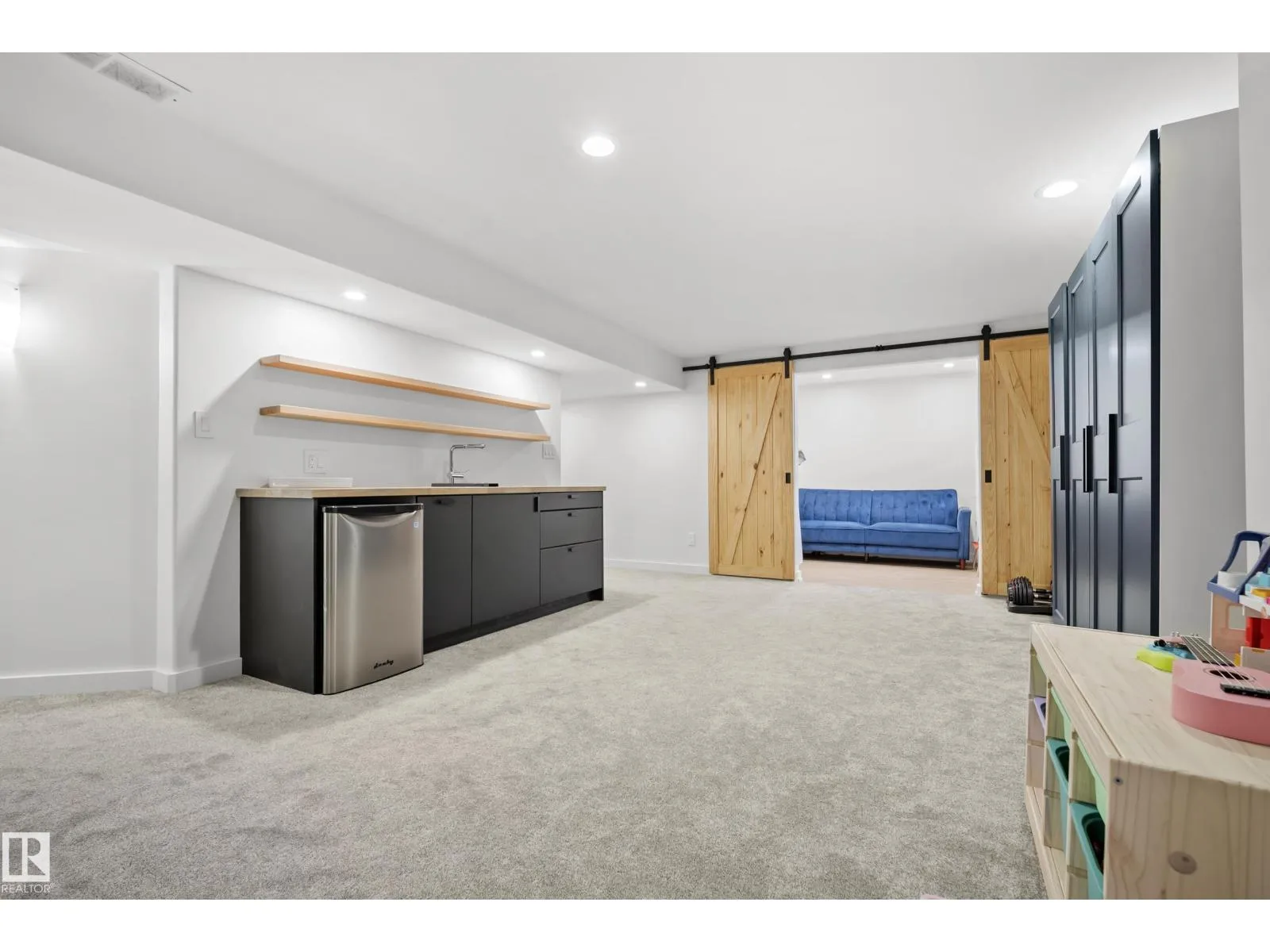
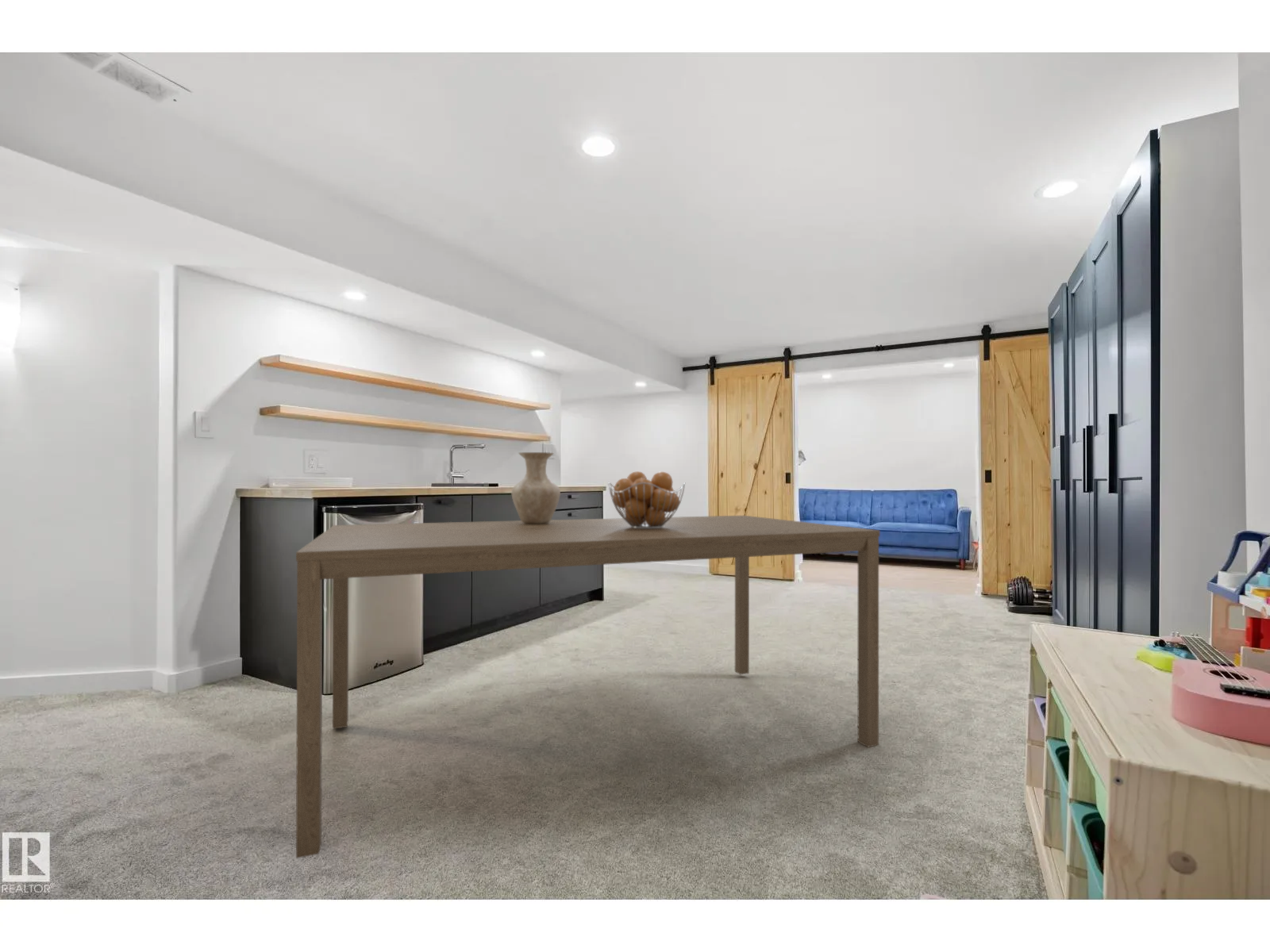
+ vase (536, 487)
+ dining table (590, 565)
+ fruit basket (646, 498)
